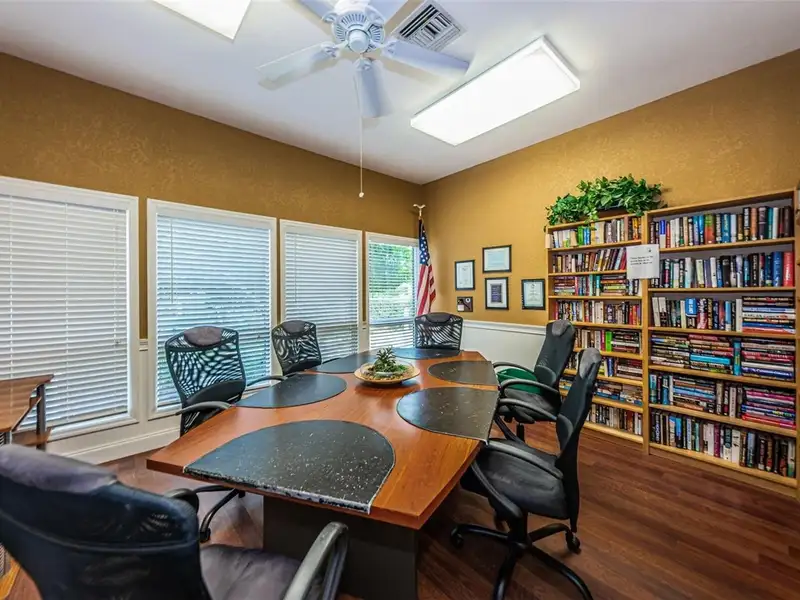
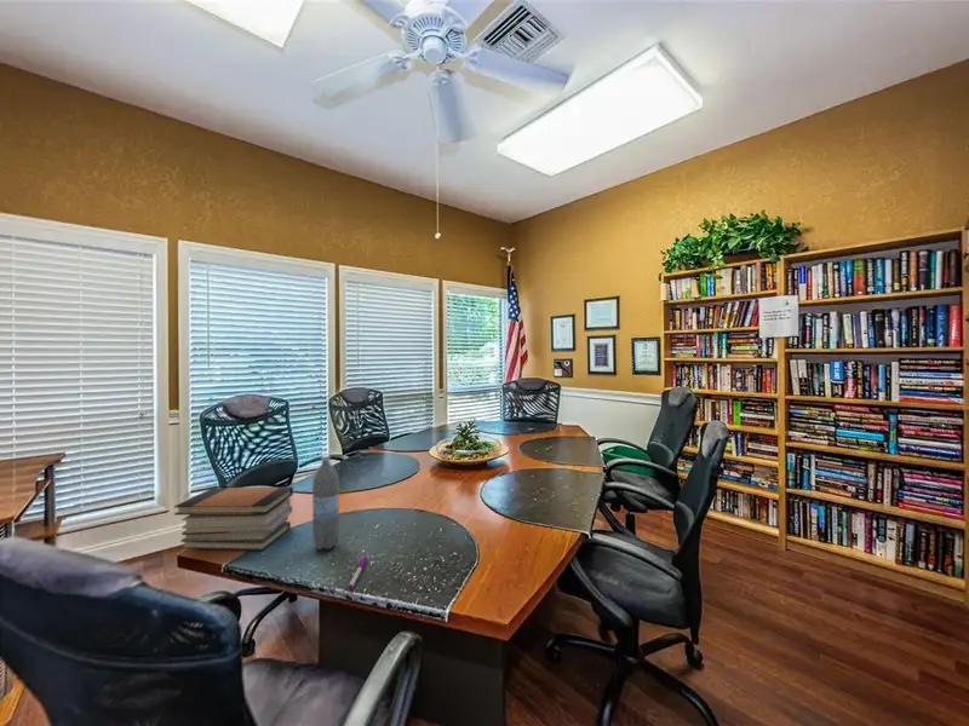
+ pen (357, 572)
+ book stack (239, 517)
+ water bottle (326, 501)
